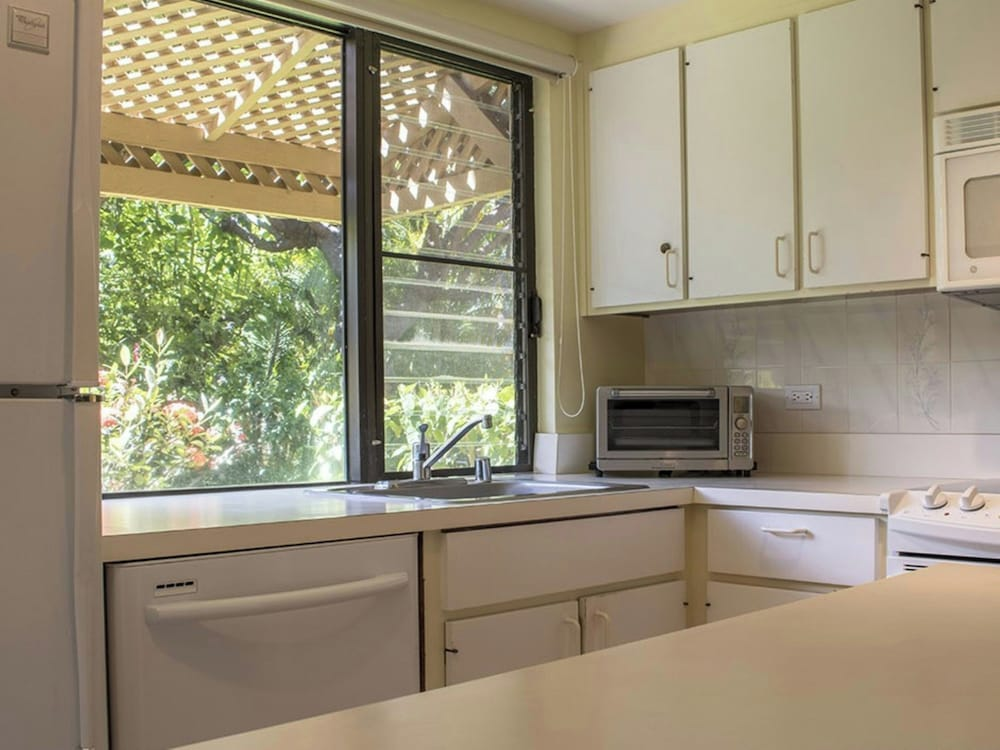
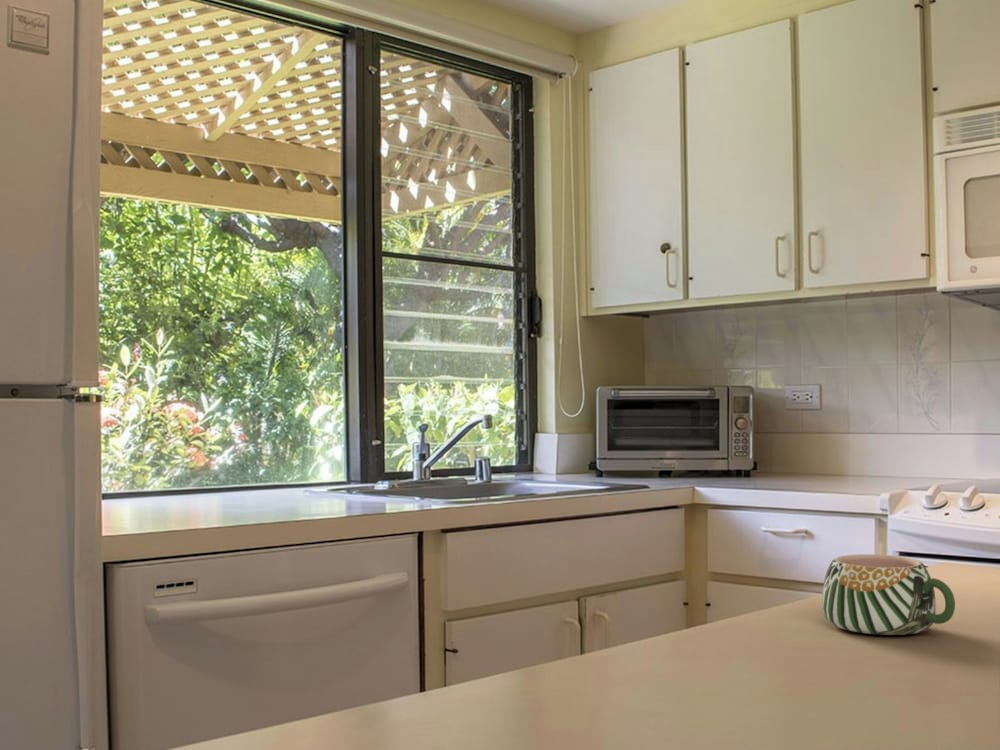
+ mug (890, 595)
